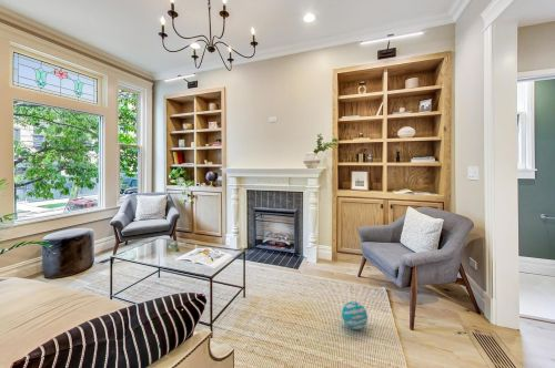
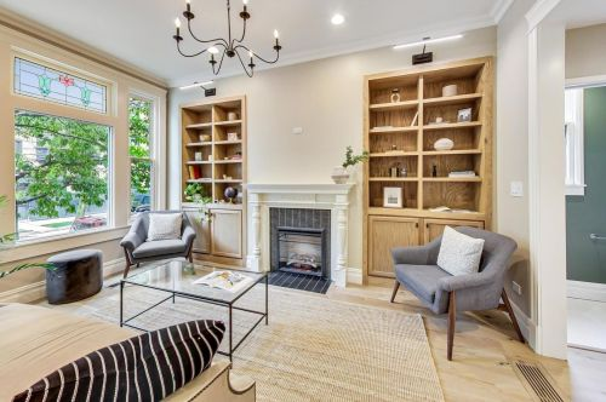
- decorative ball (354, 315)
